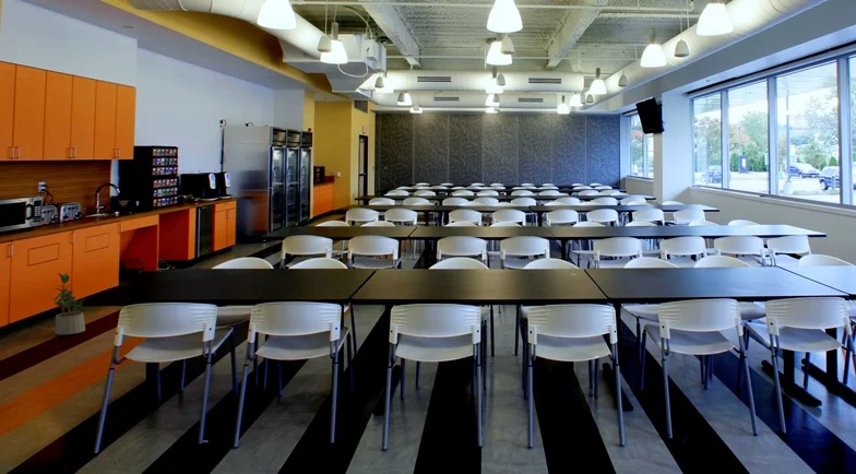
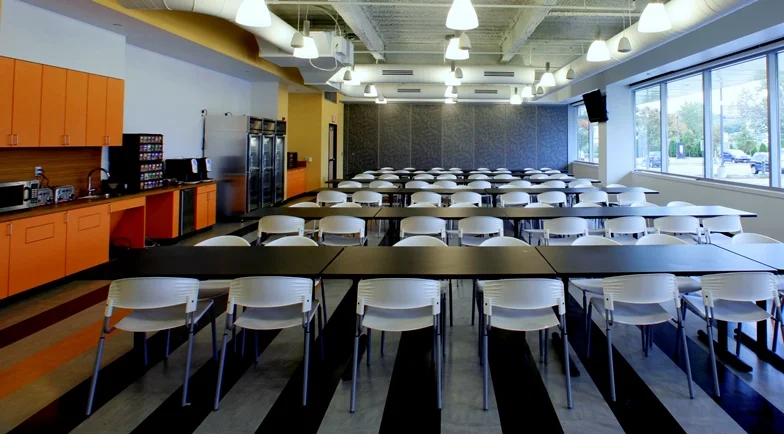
- potted plant (70, 303)
